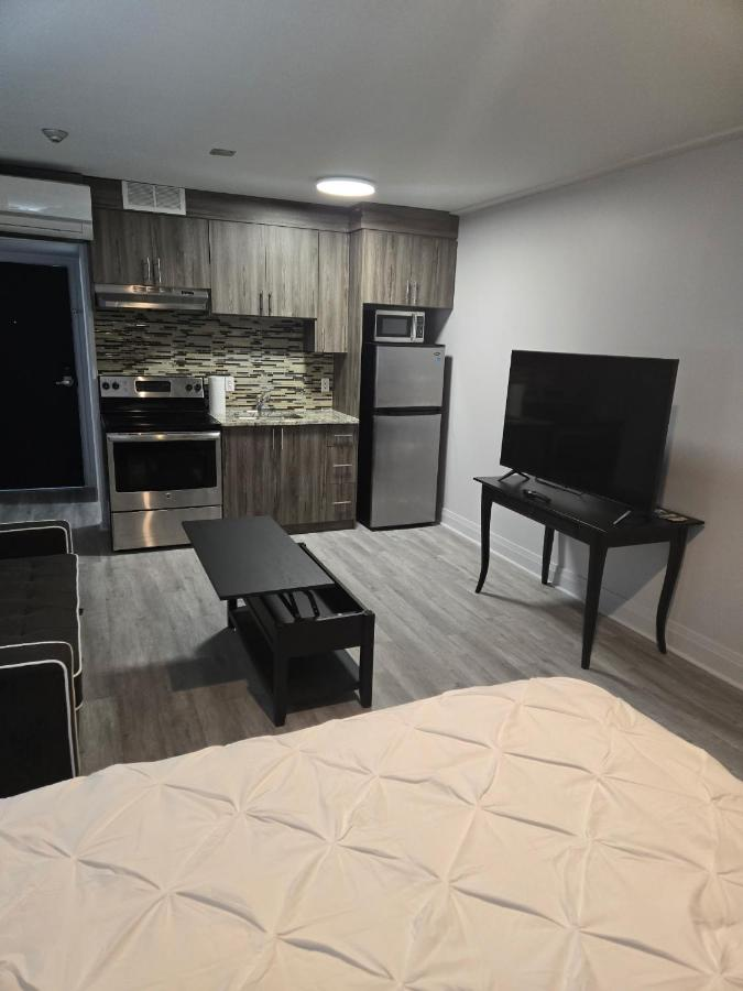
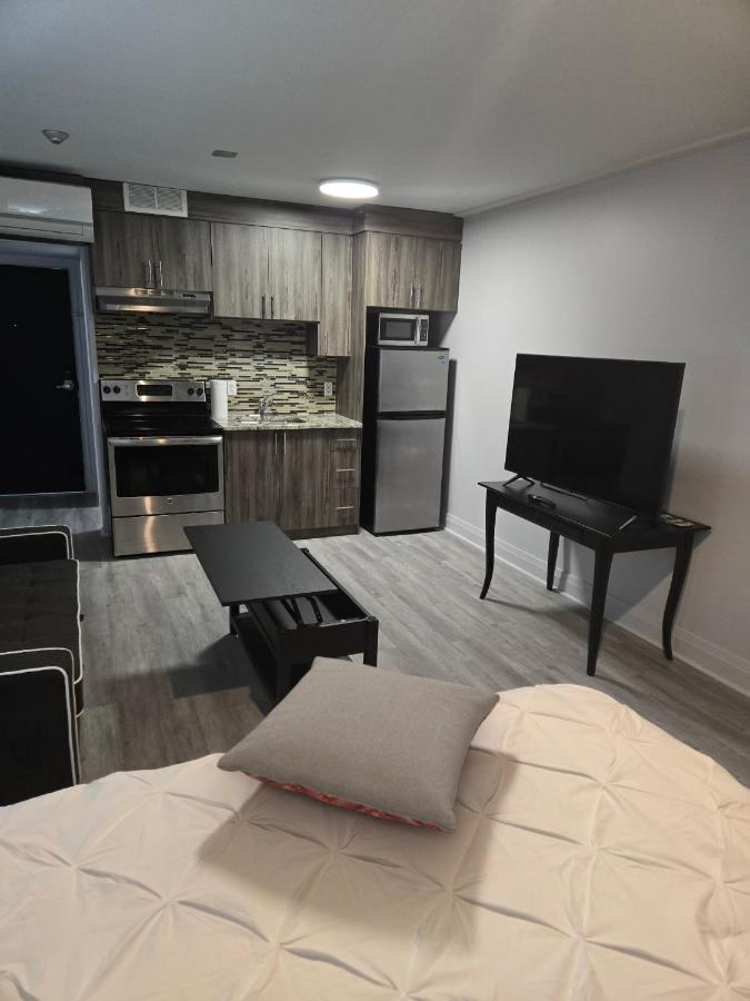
+ pillow (371, 726)
